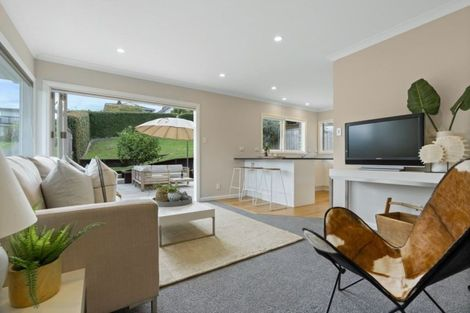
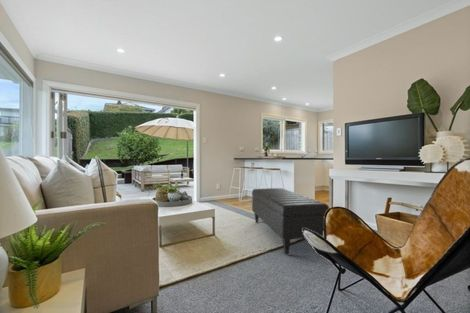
+ ottoman (283, 214)
